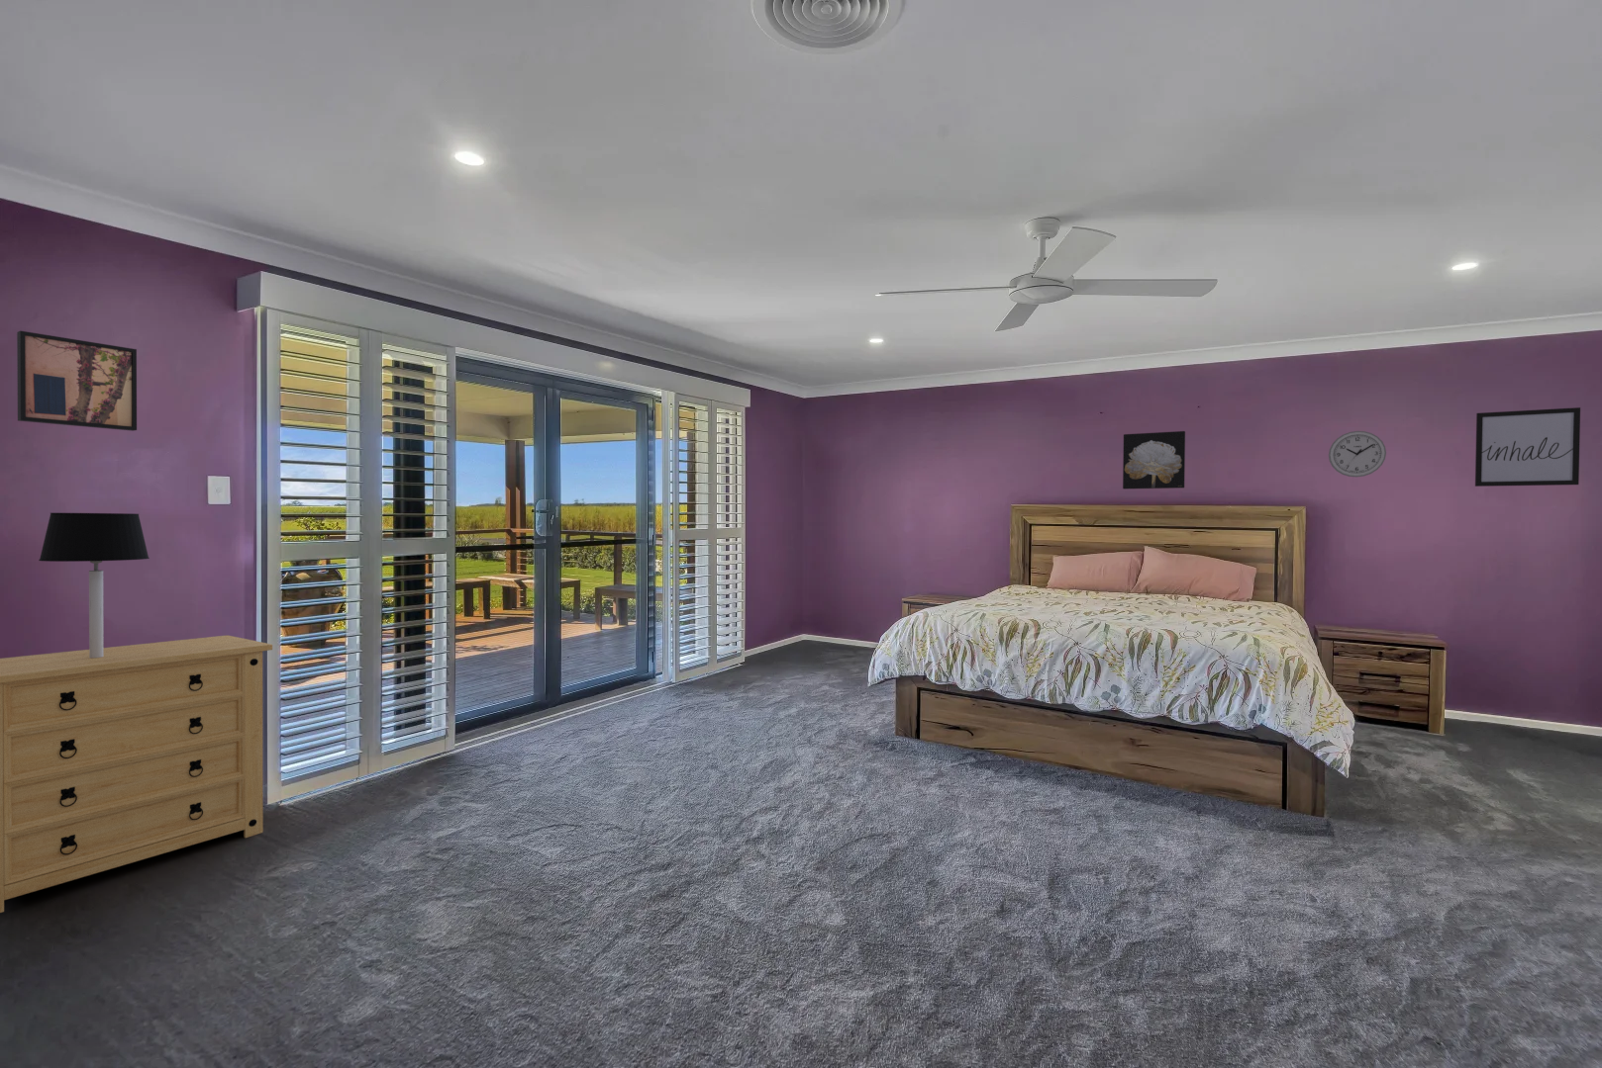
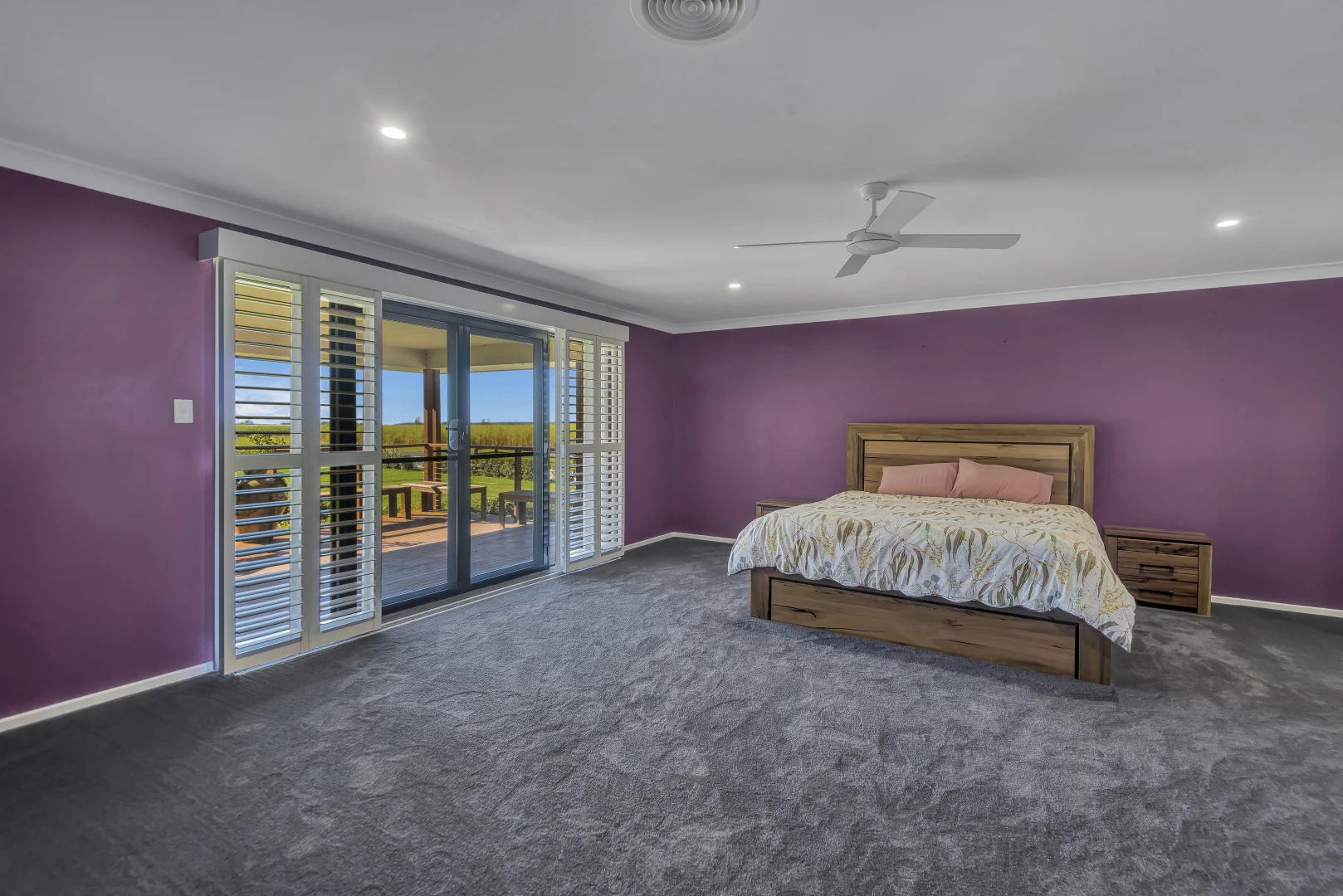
- wall art (1153, 460)
- wall clock (1356, 454)
- table lamp (97, 584)
- wall art (1526, 448)
- dresser (118, 756)
- wall art (79, 383)
